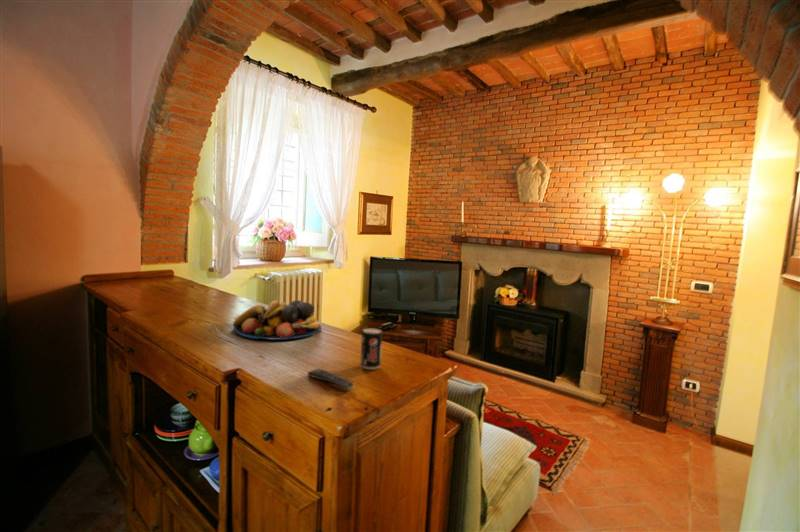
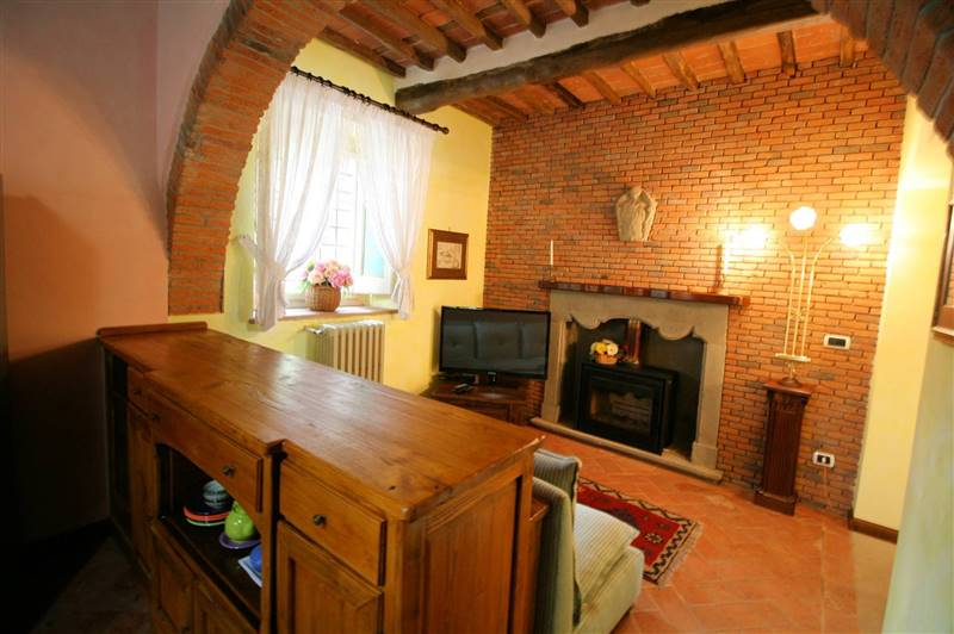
- beverage can (371, 348)
- fruit bowl (278, 314)
- remote control (331, 378)
